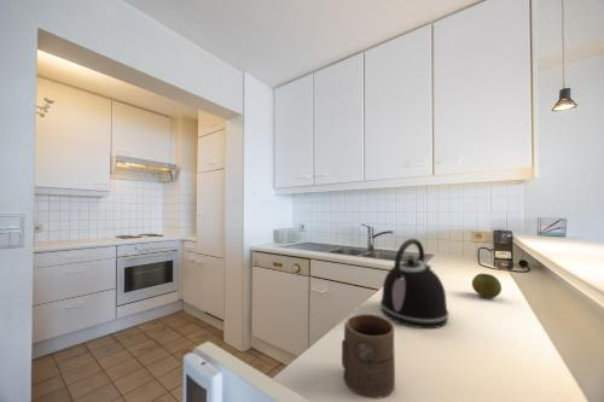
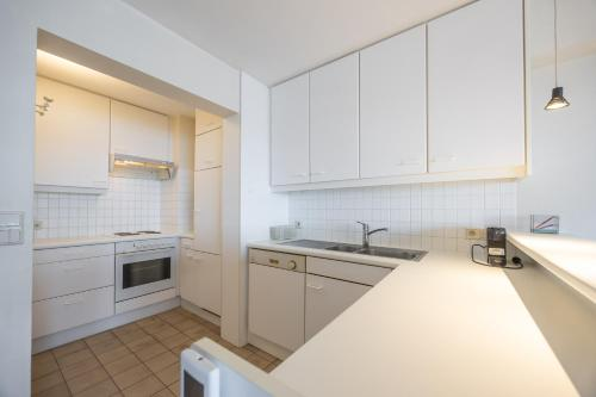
- cup (367, 351)
- fruit (486, 285)
- kettle (412, 275)
